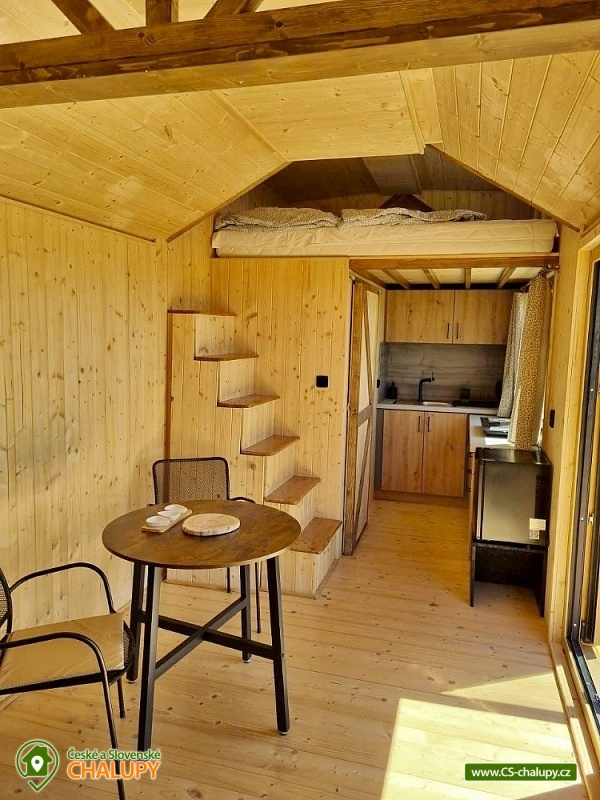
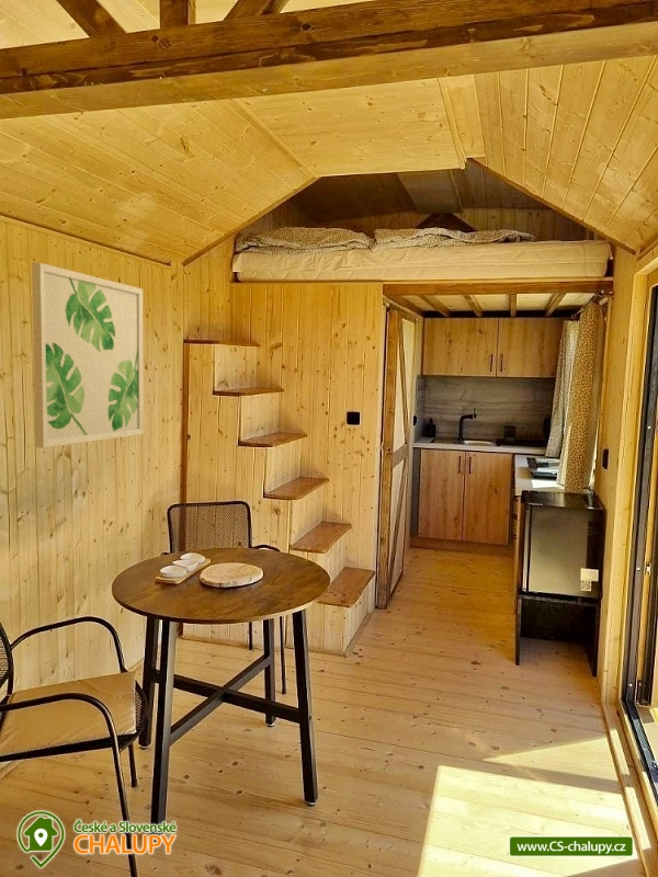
+ wall art (94, 360)
